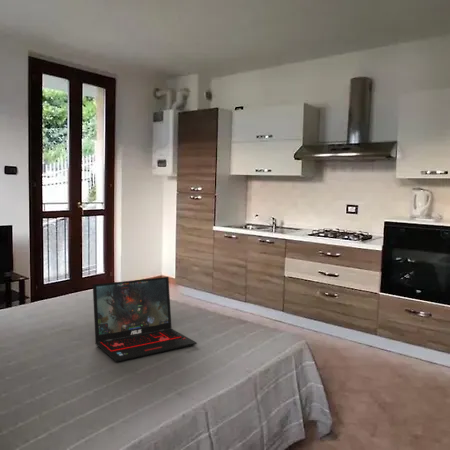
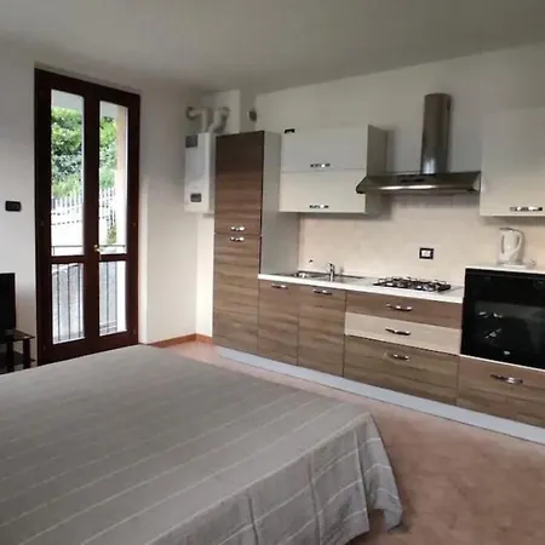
- laptop (144, 315)
